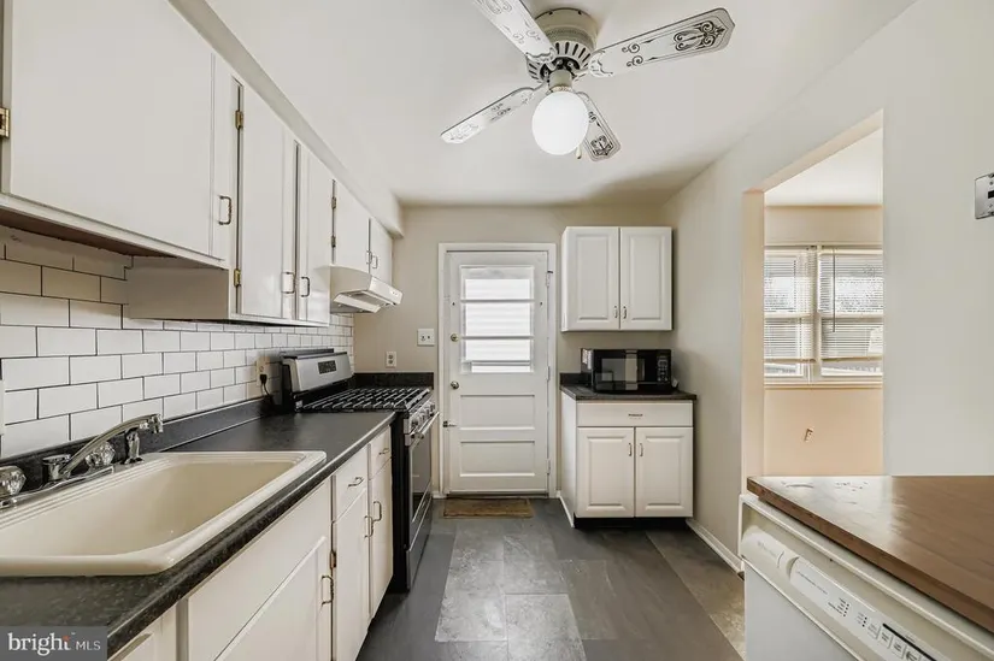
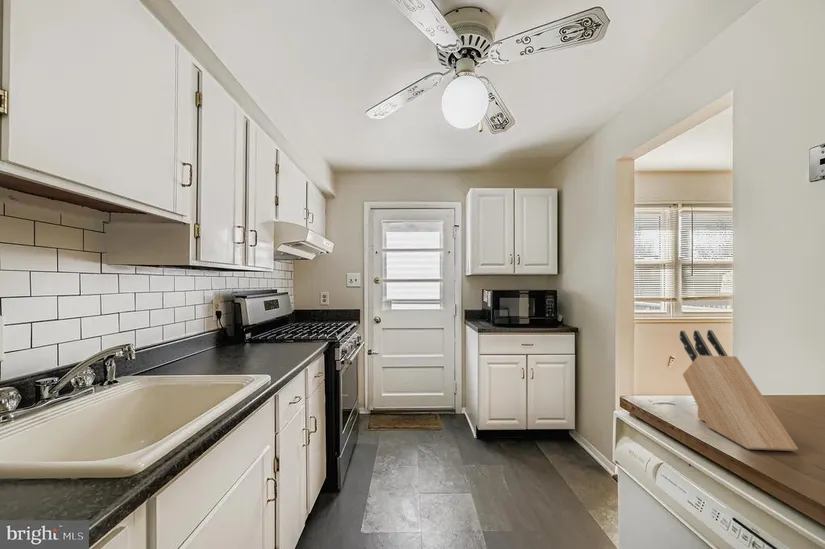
+ knife block (726, 381)
